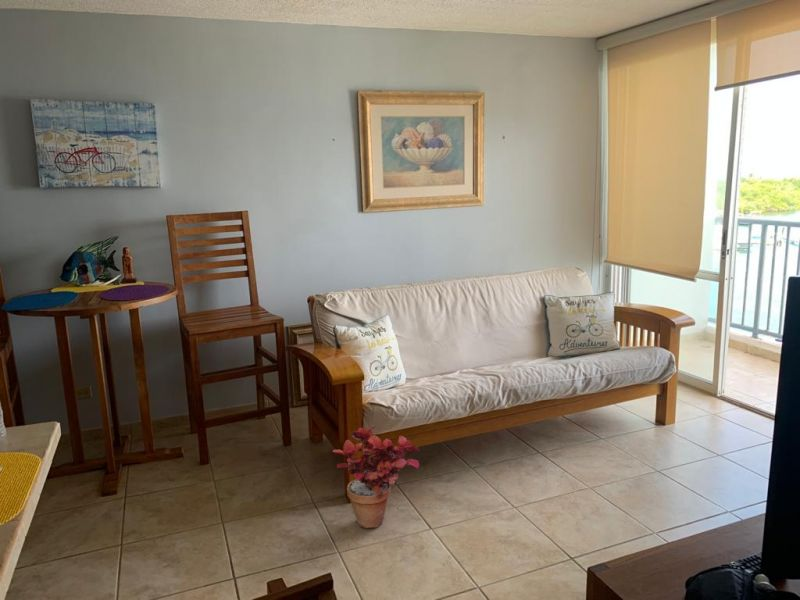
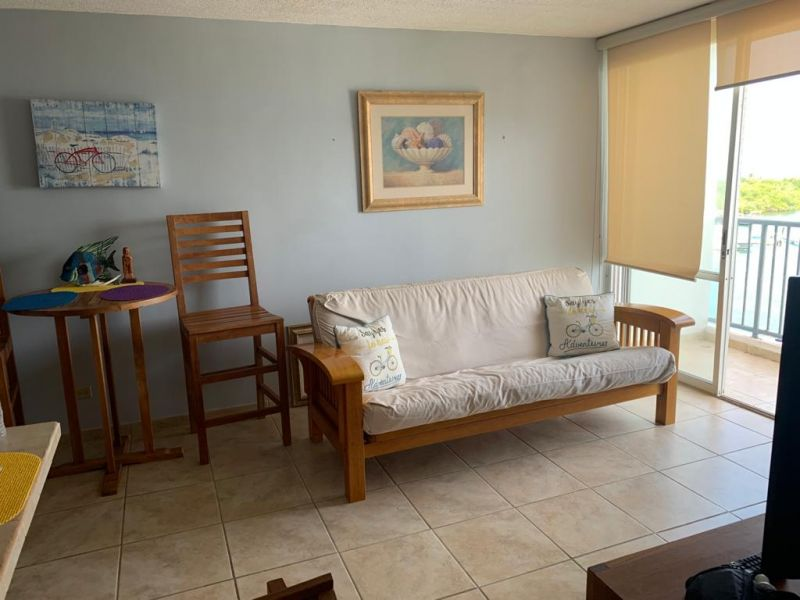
- potted plant (375, 478)
